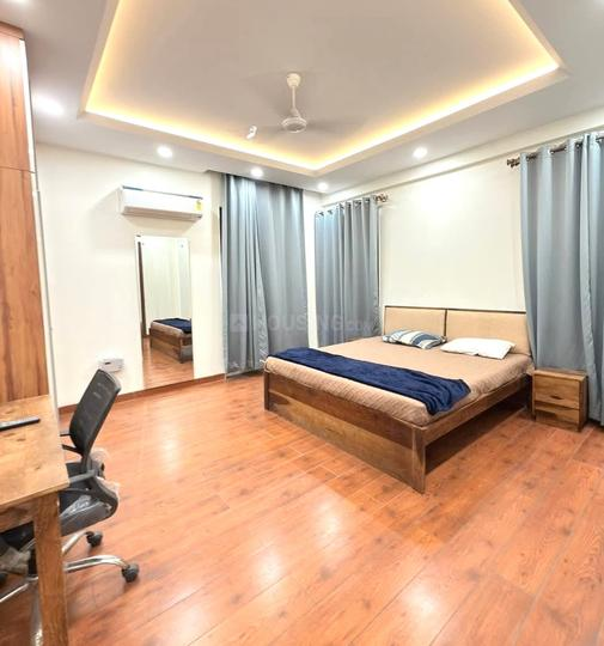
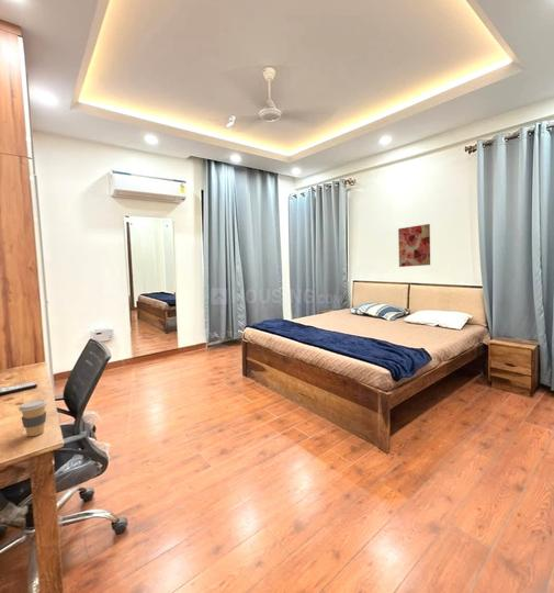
+ wall art (414, 246)
+ coffee cup (34, 417)
